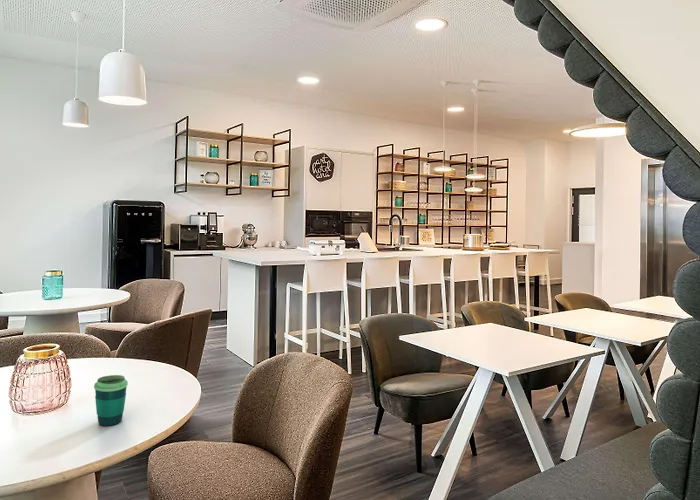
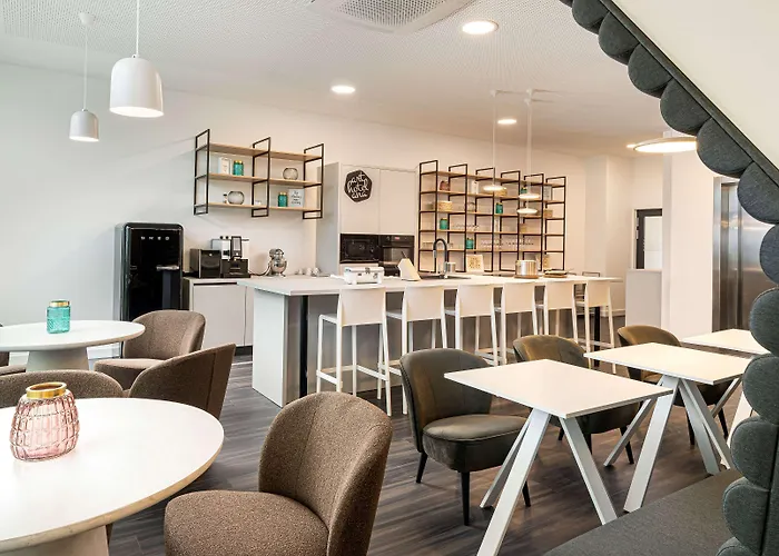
- cup (110, 400)
